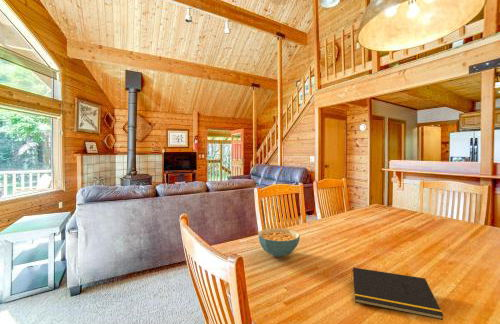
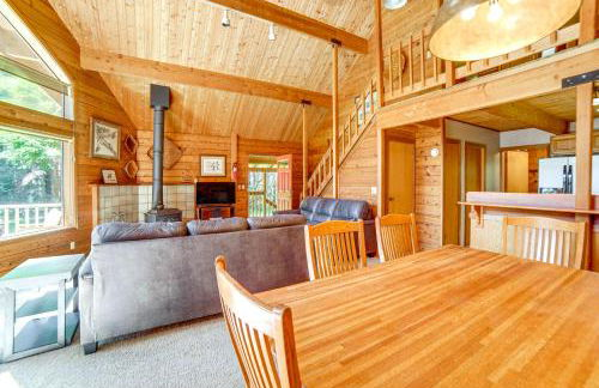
- notepad (391, 289)
- cereal bowl (278, 244)
